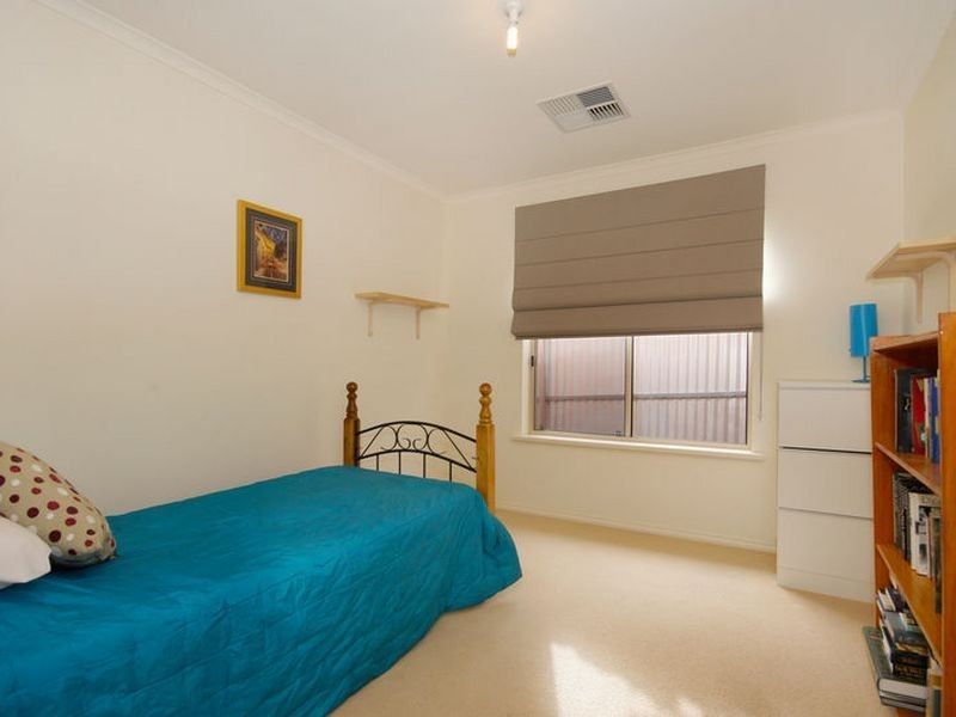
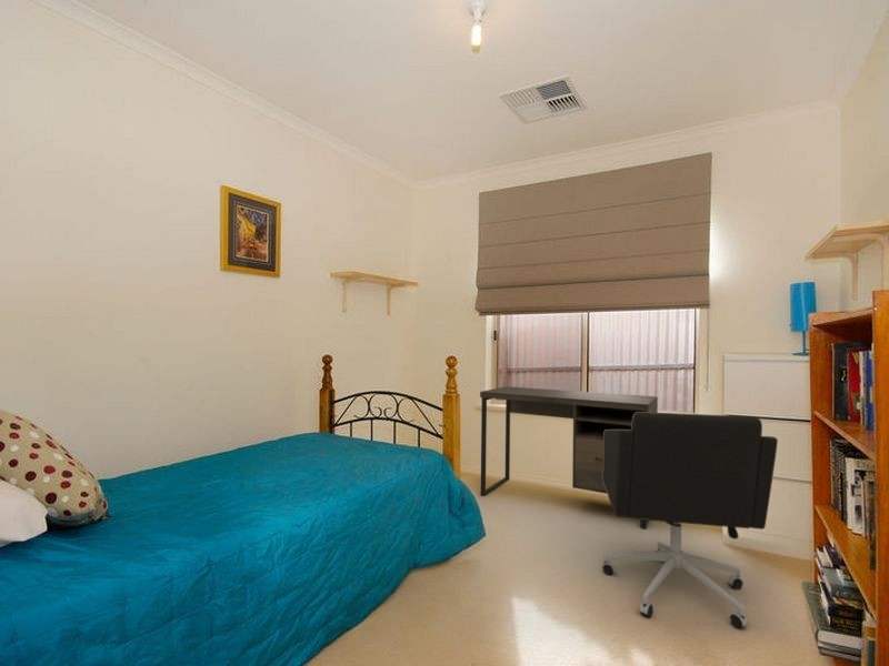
+ desk (573, 447)
+ office chair (675, 496)
